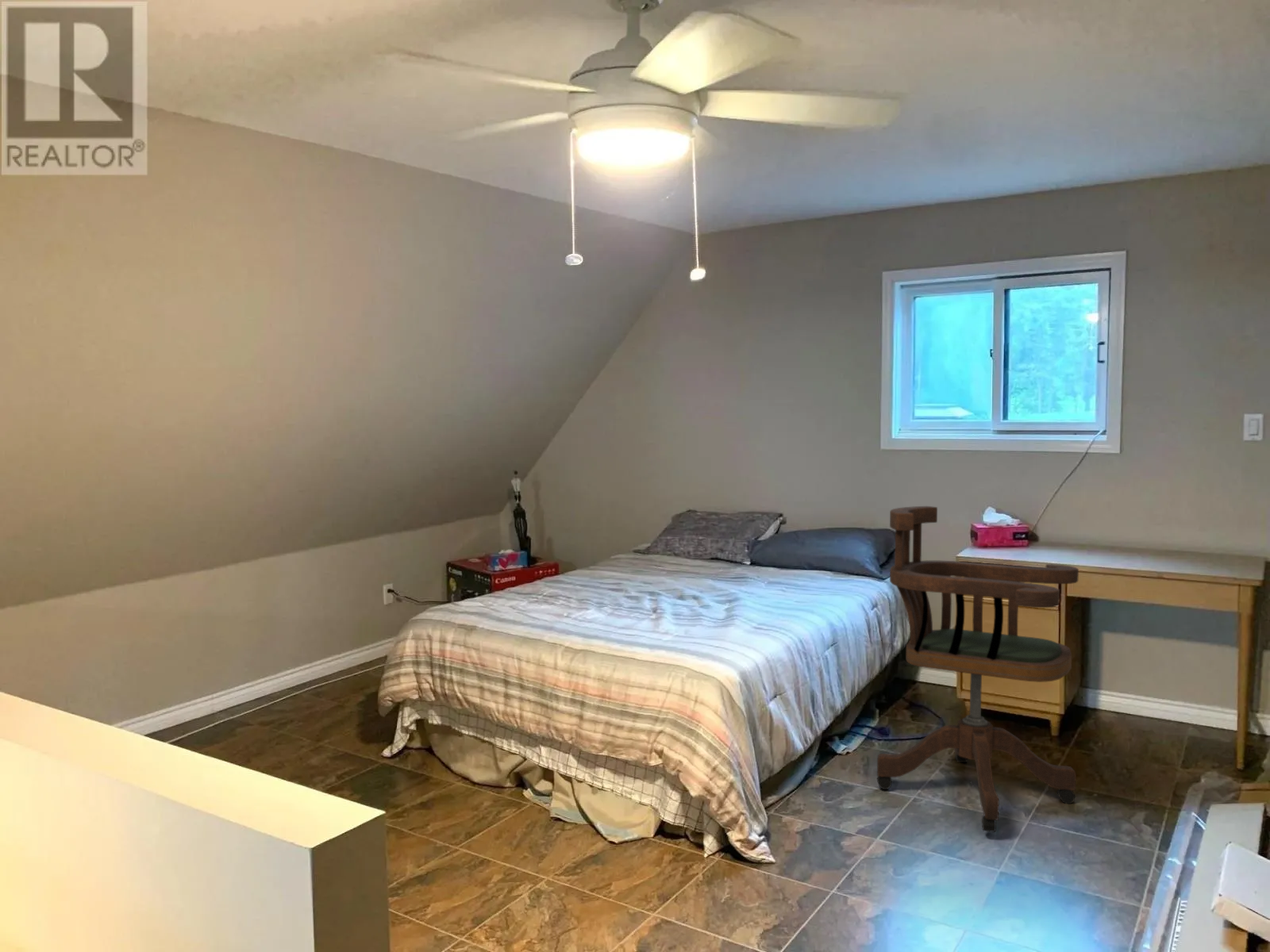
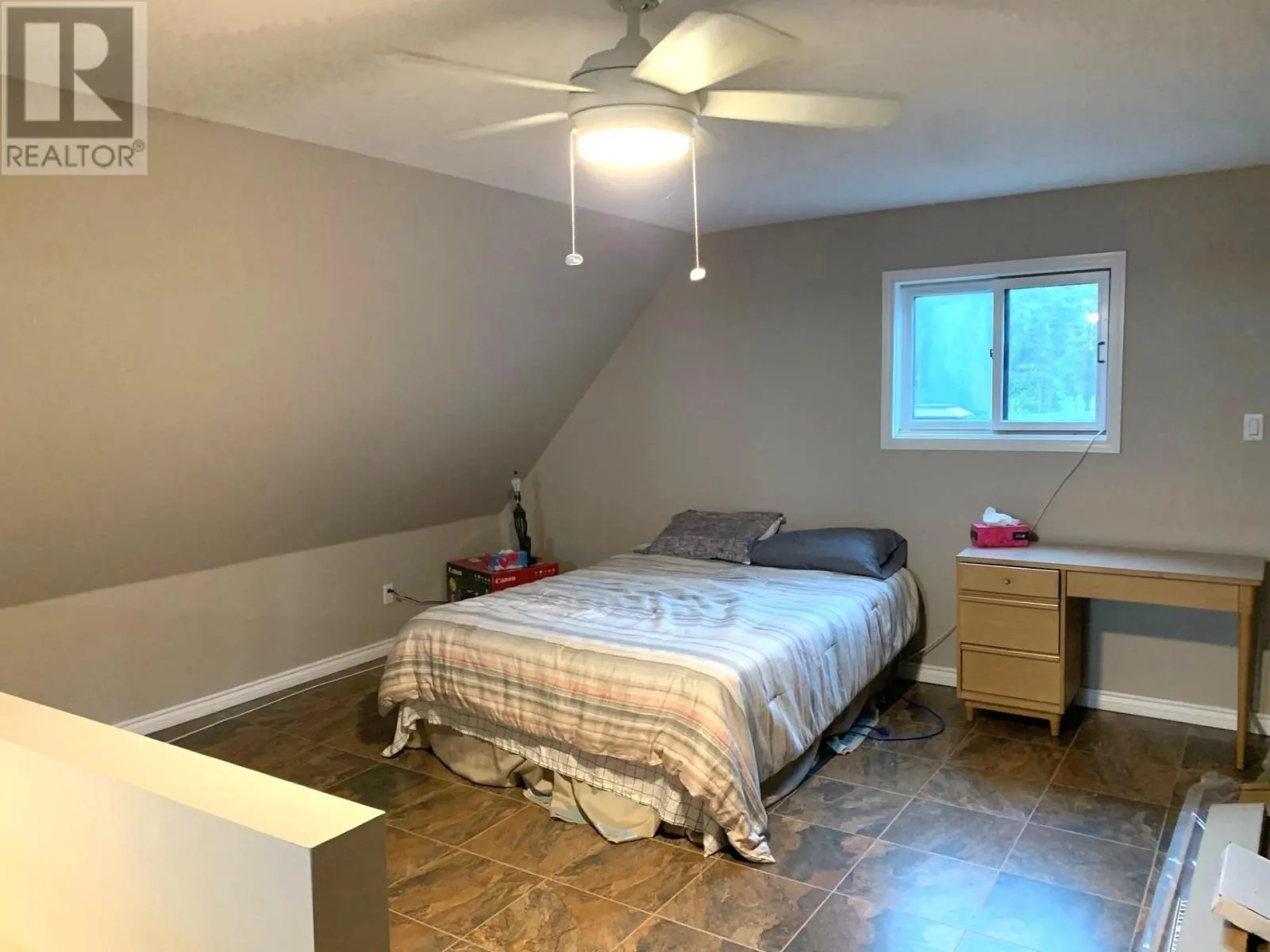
- office chair (976, 654)
